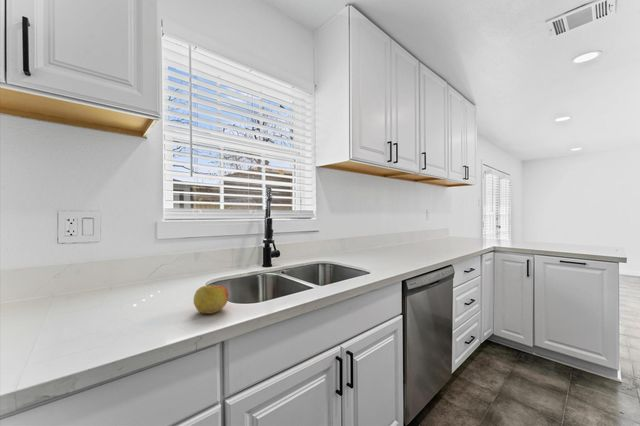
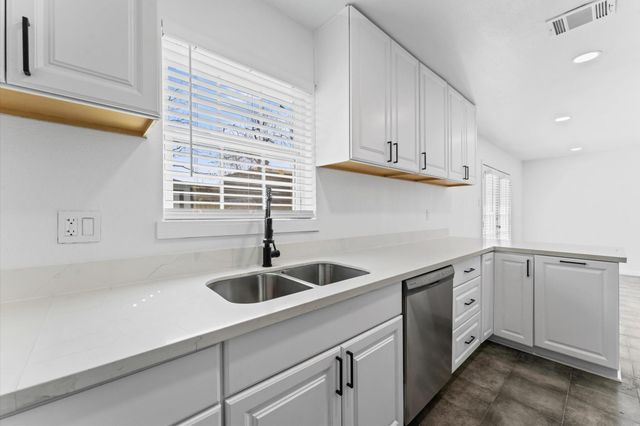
- apple (211, 297)
